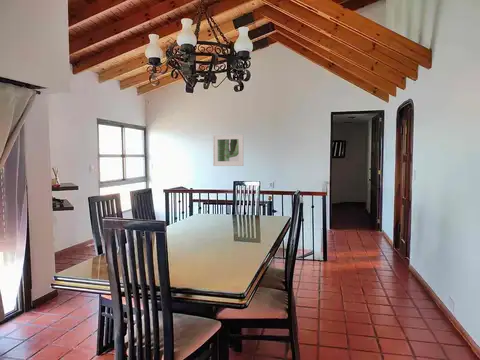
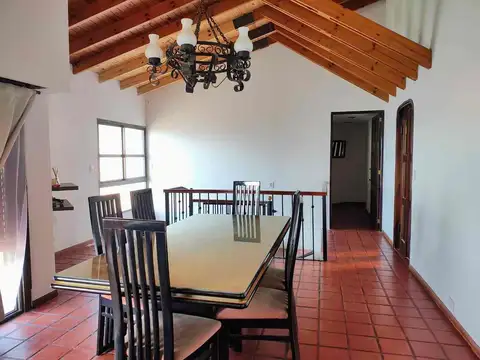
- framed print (228, 150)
